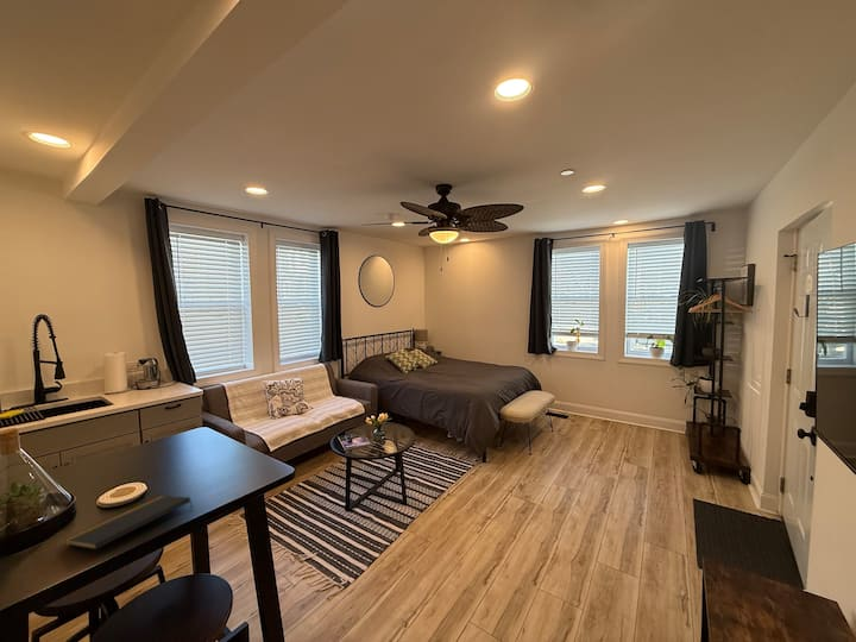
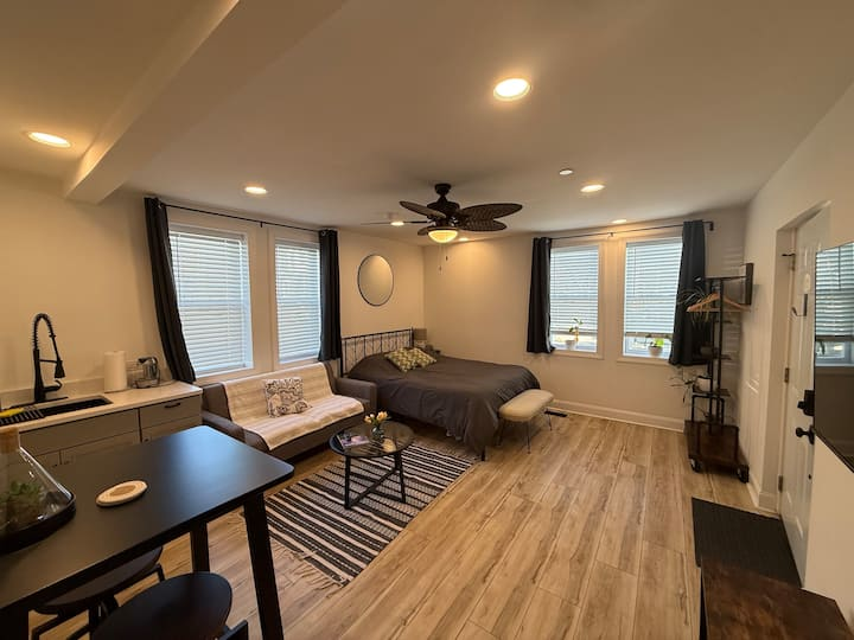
- notepad (132, 518)
